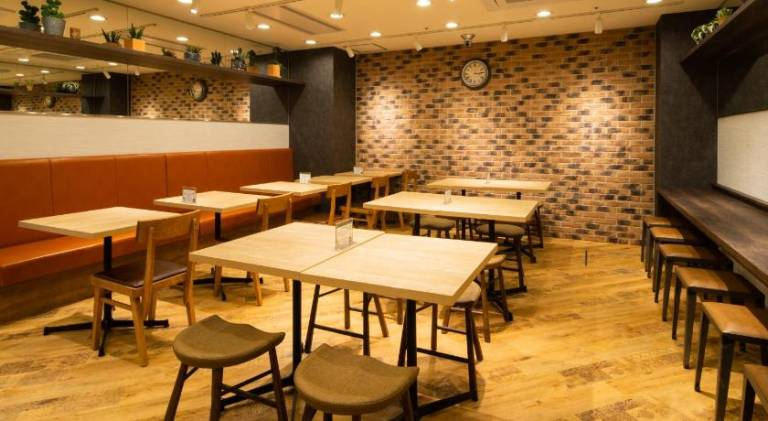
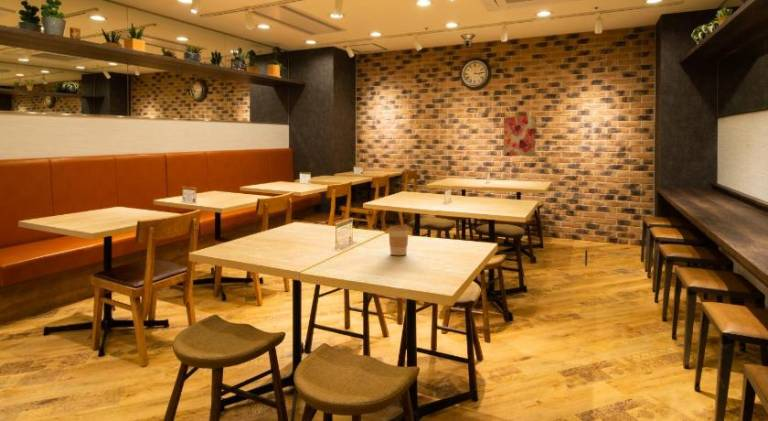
+ wall art (519, 136)
+ coffee cup (398, 239)
